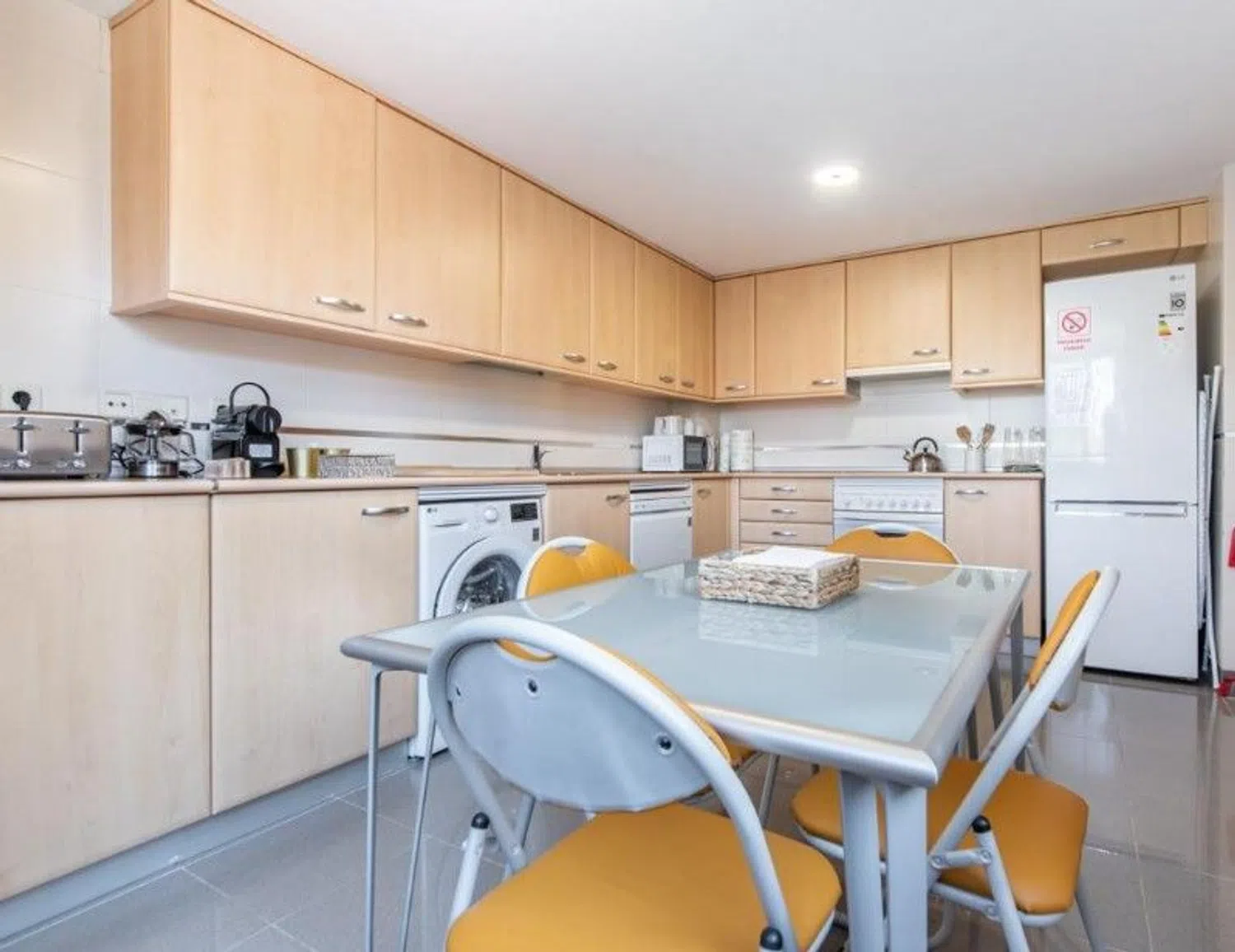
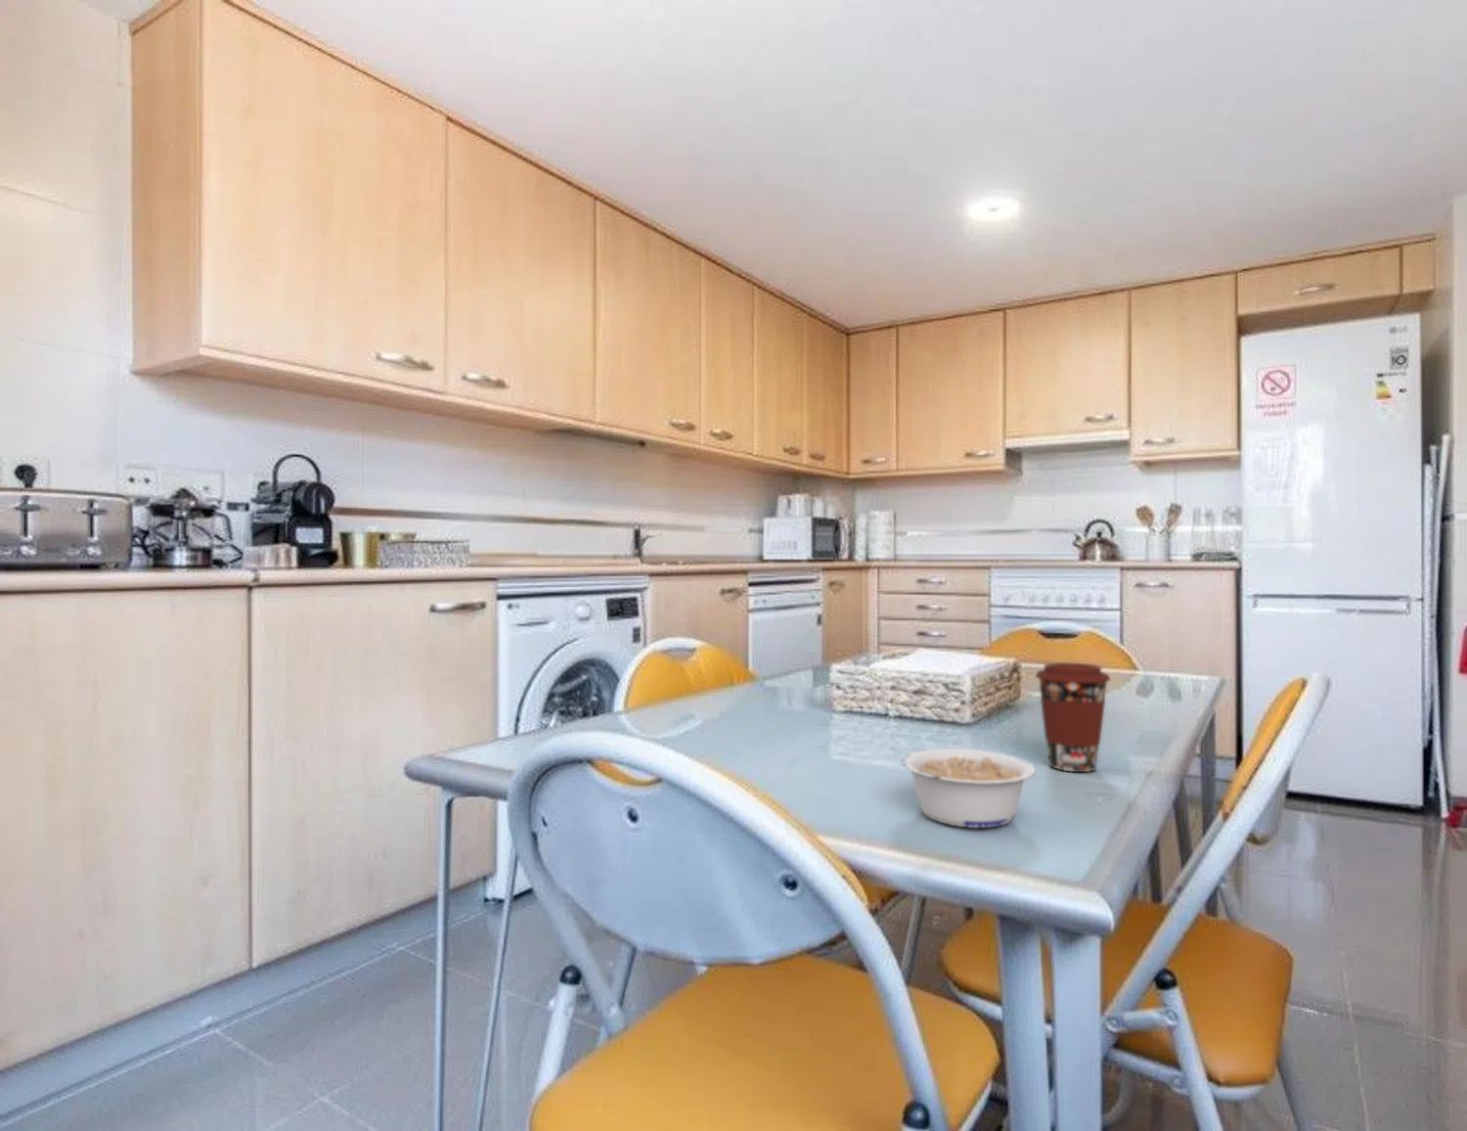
+ legume (967, 784)
+ coffee cup (1071, 715)
